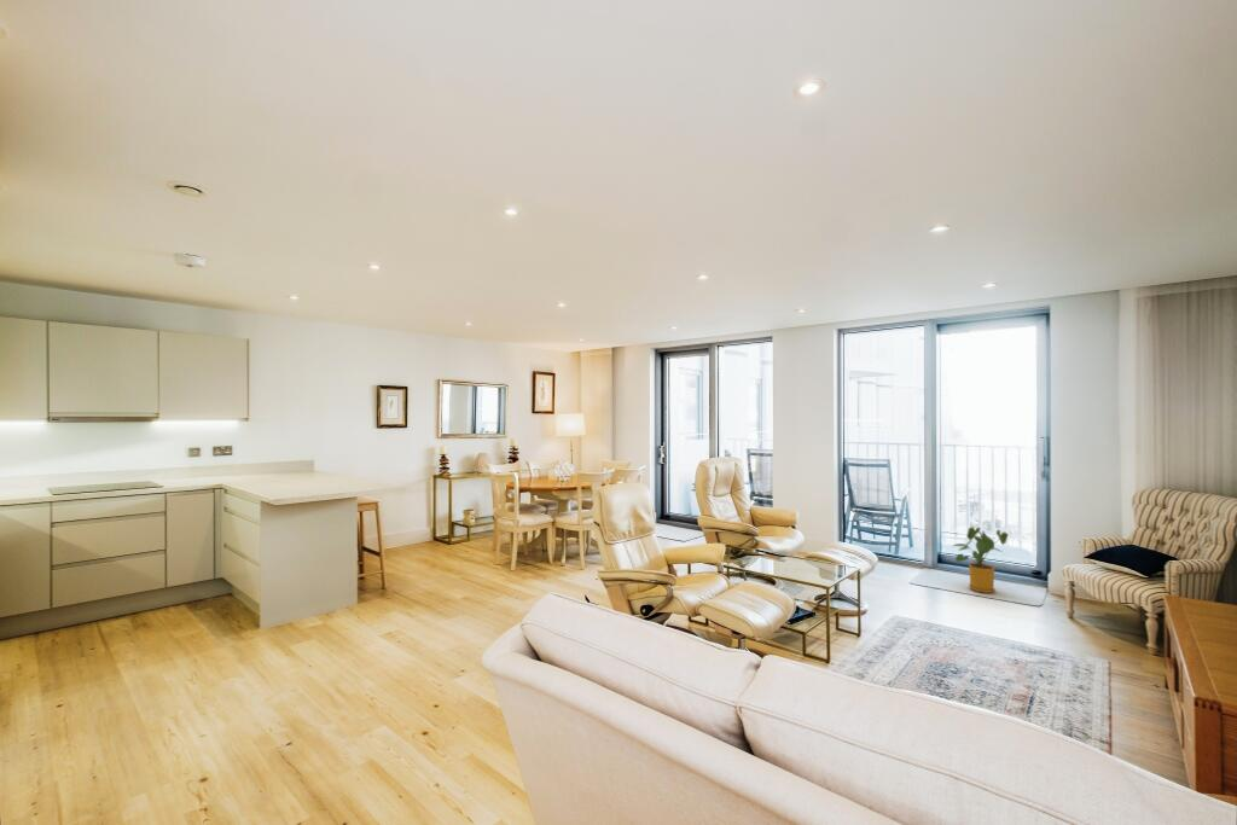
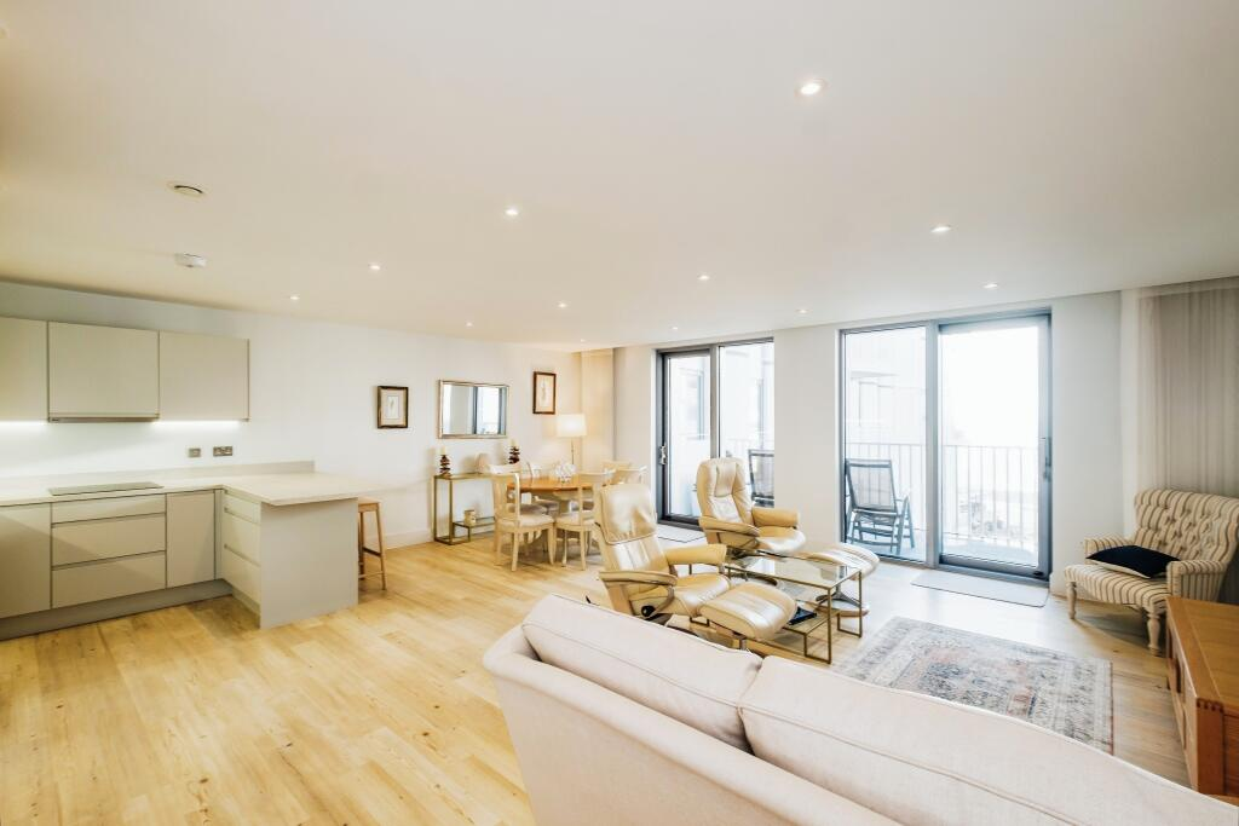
- house plant (978, 559)
